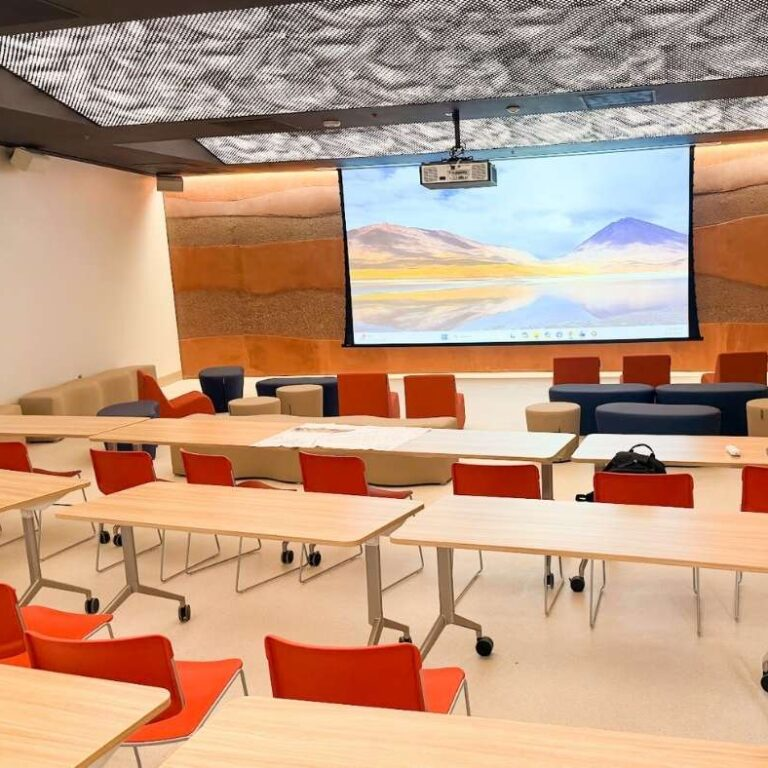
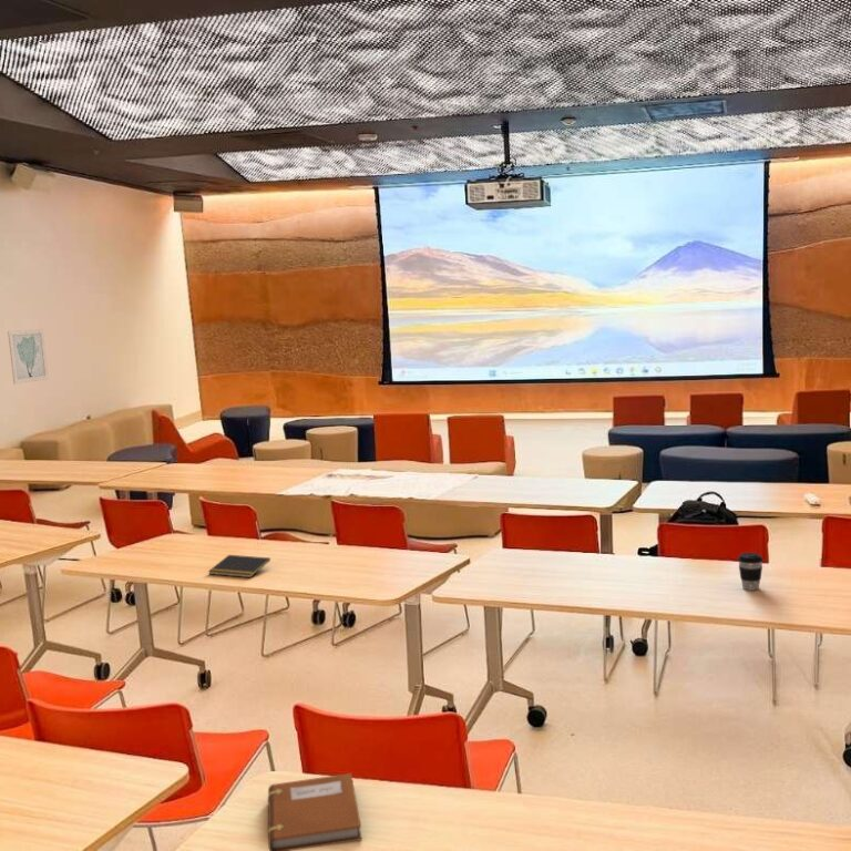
+ wall art (28, 356)
+ notebook (311, 809)
+ coffee cup (750, 571)
+ notepad (239, 565)
